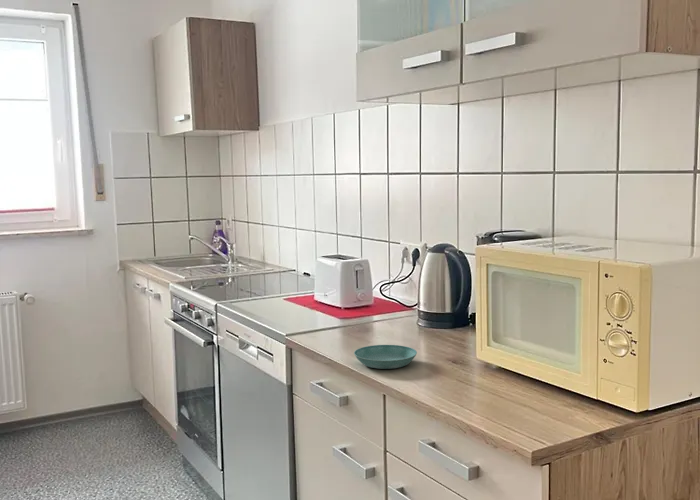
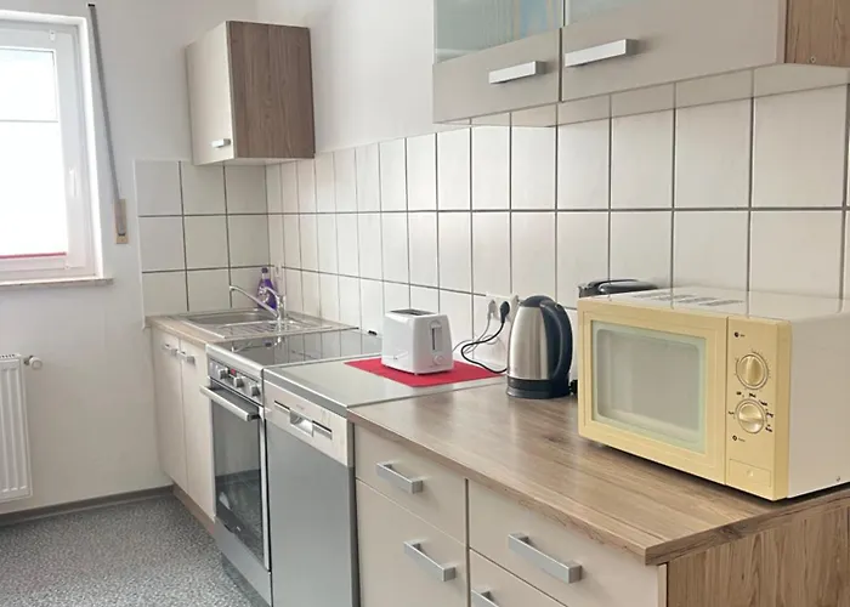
- saucer (385, 357)
